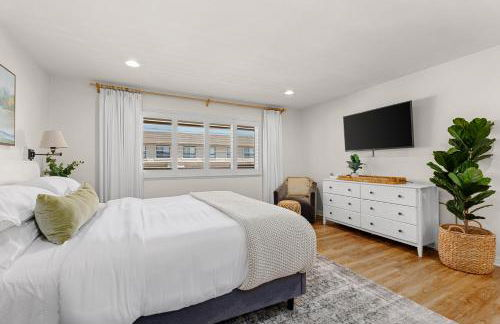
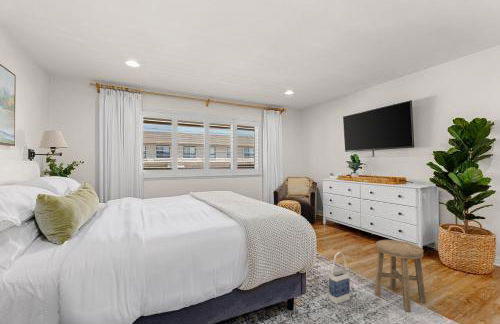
+ stool (398, 272)
+ bag (339, 275)
